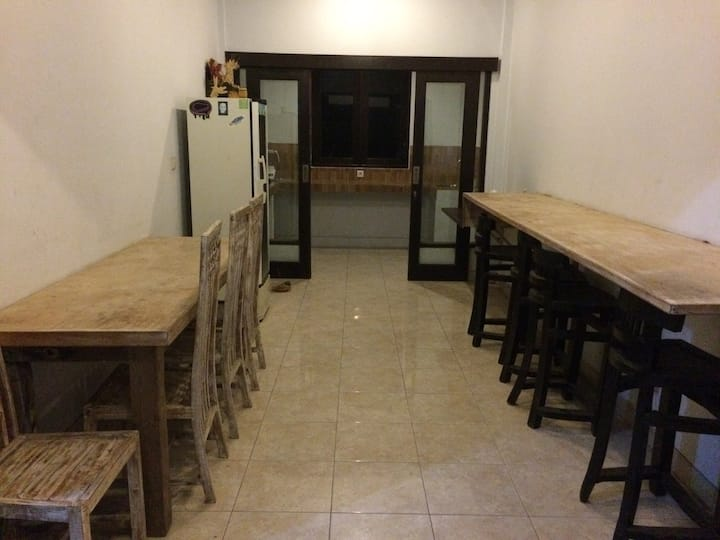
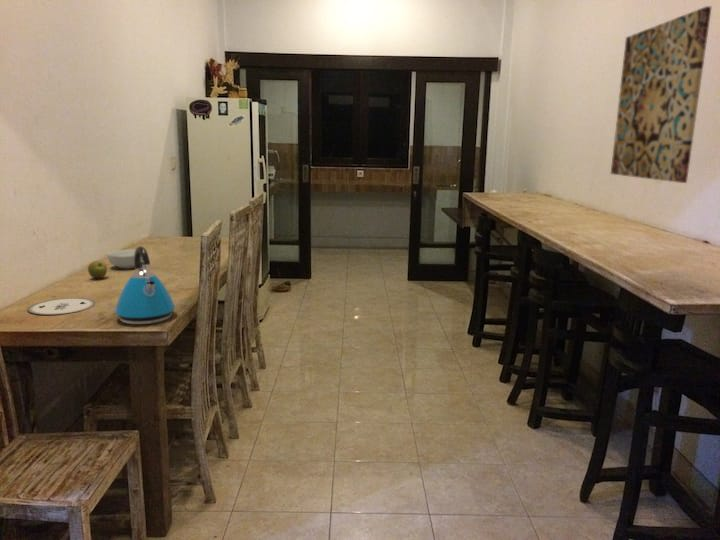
+ wall art (653, 103)
+ plate (62, 305)
+ cereal bowl (126, 259)
+ kettle (143, 281)
+ apple (97, 269)
